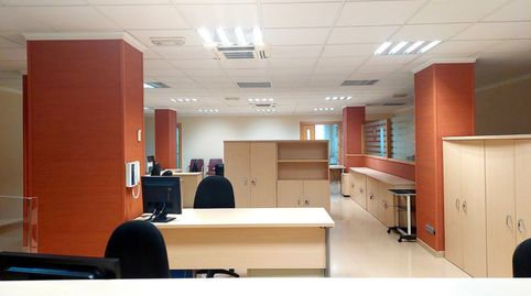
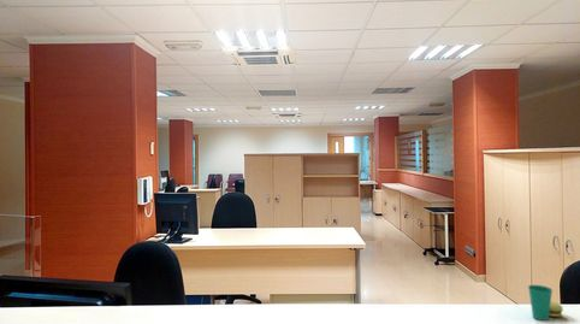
+ cup (545, 301)
